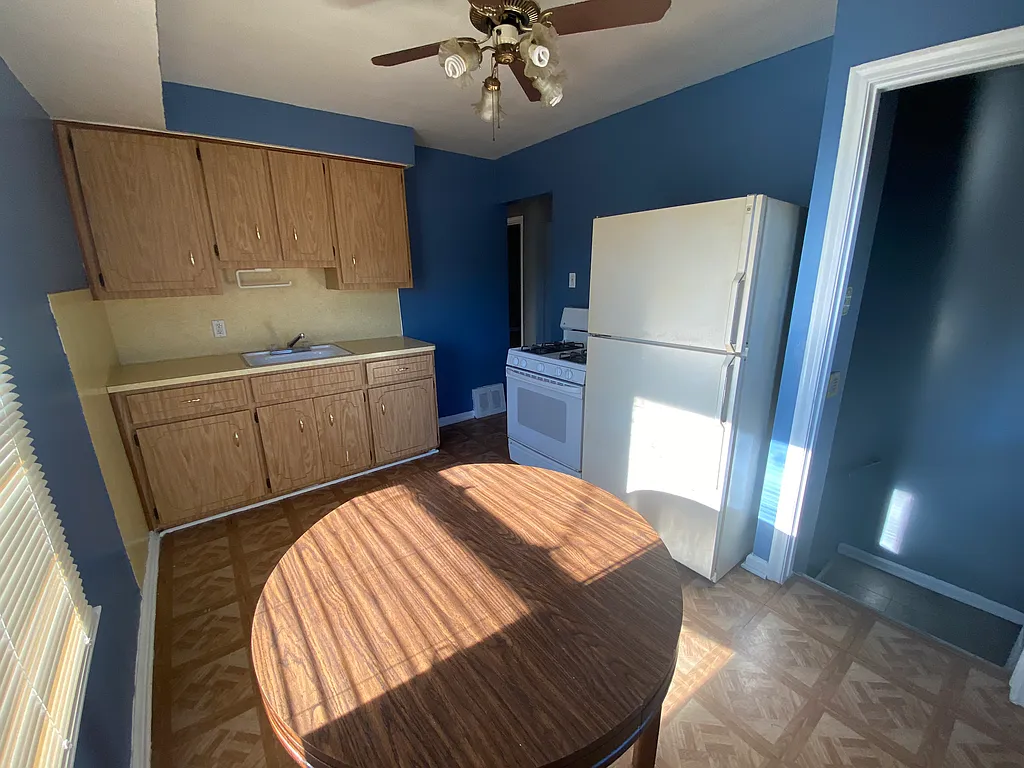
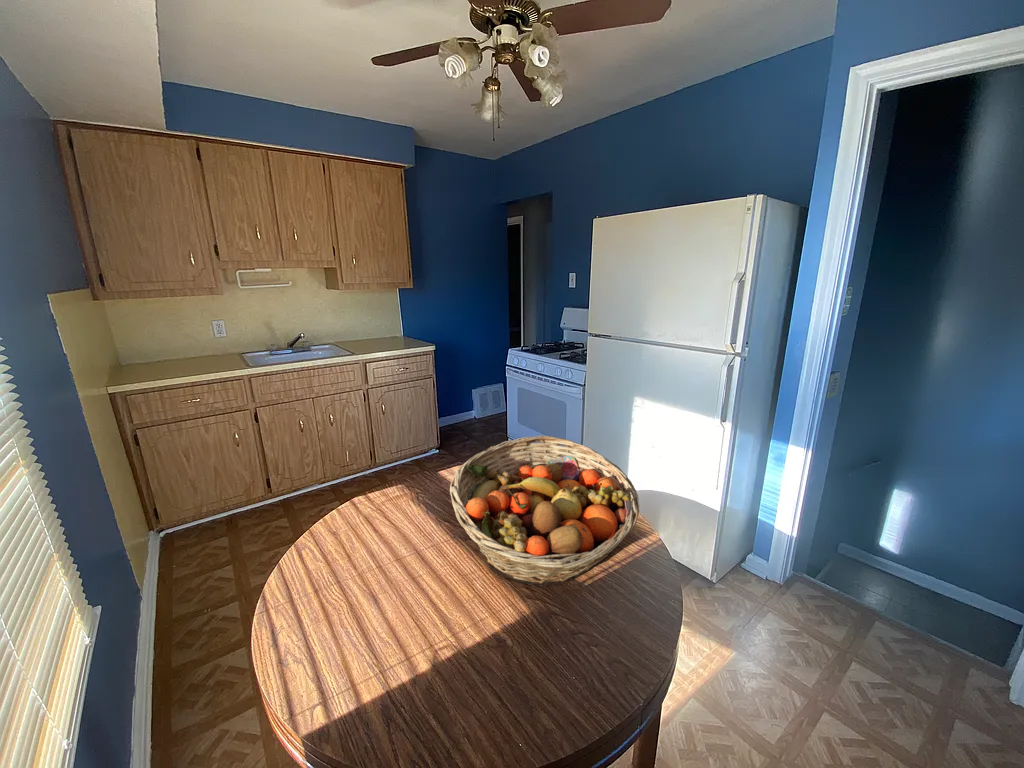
+ fruit basket (546, 502)
